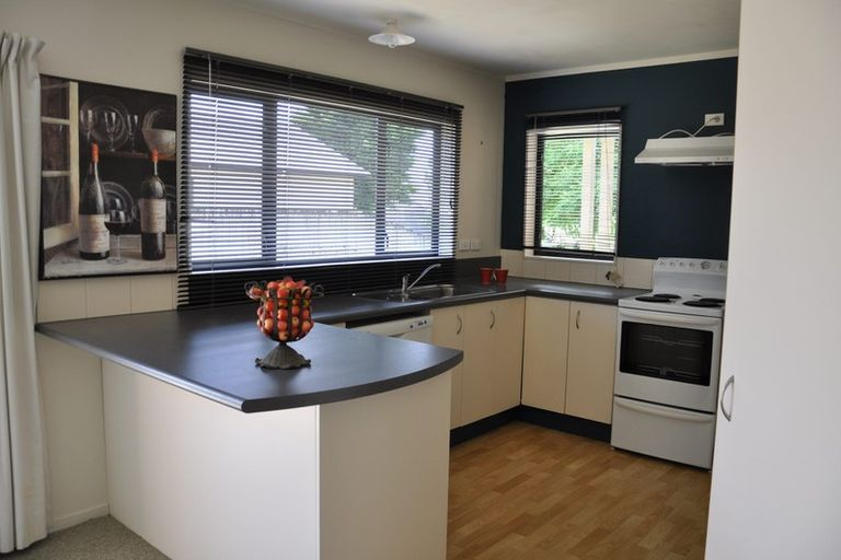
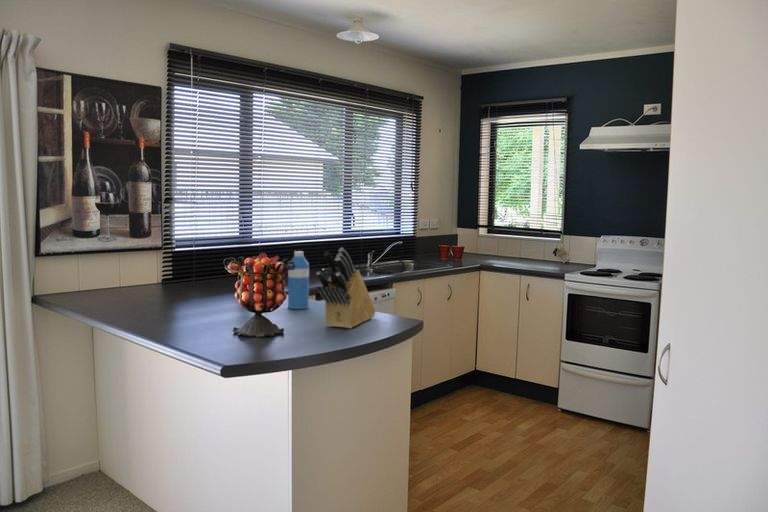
+ knife block (347, 285)
+ water bottle (298, 279)
